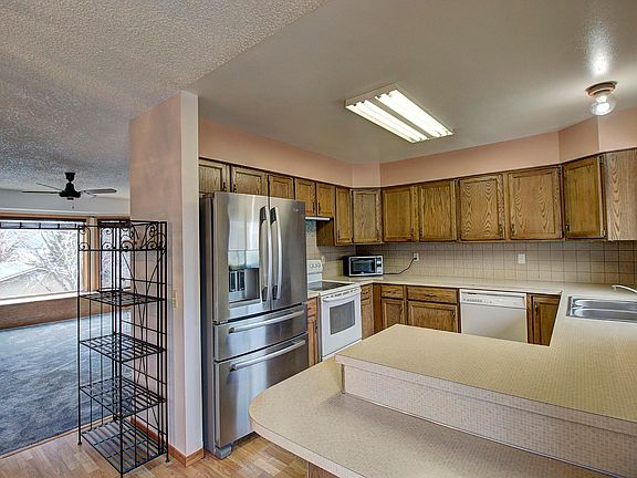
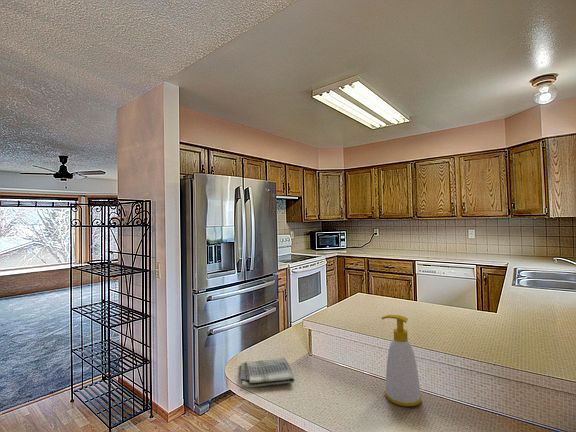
+ soap bottle (400, 356)
+ dish towel (265, 370)
